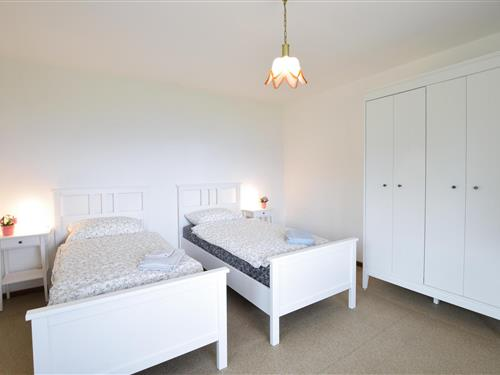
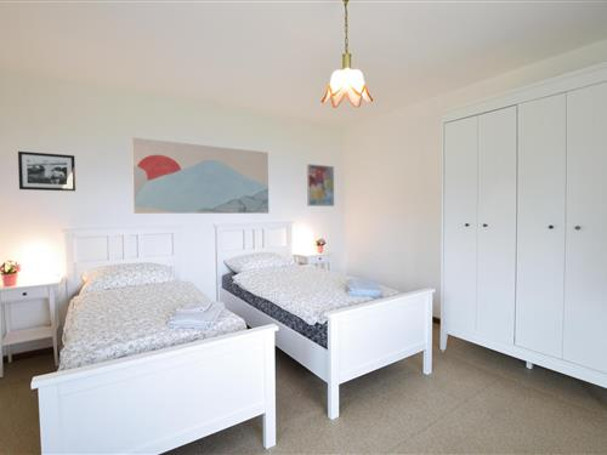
+ wall art (320, 186)
+ wall art (208, 180)
+ picture frame (47, 171)
